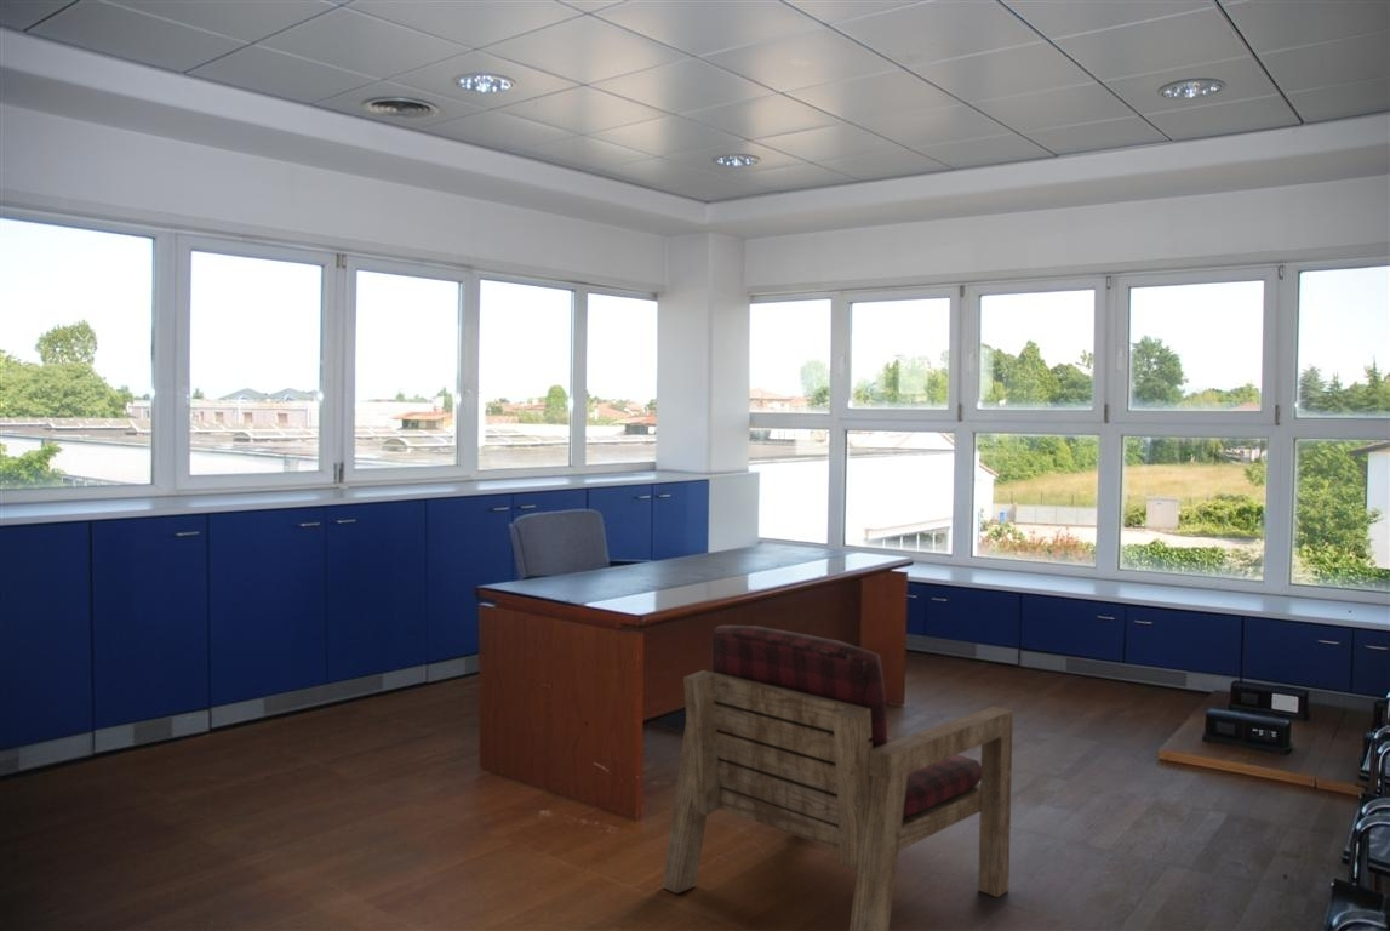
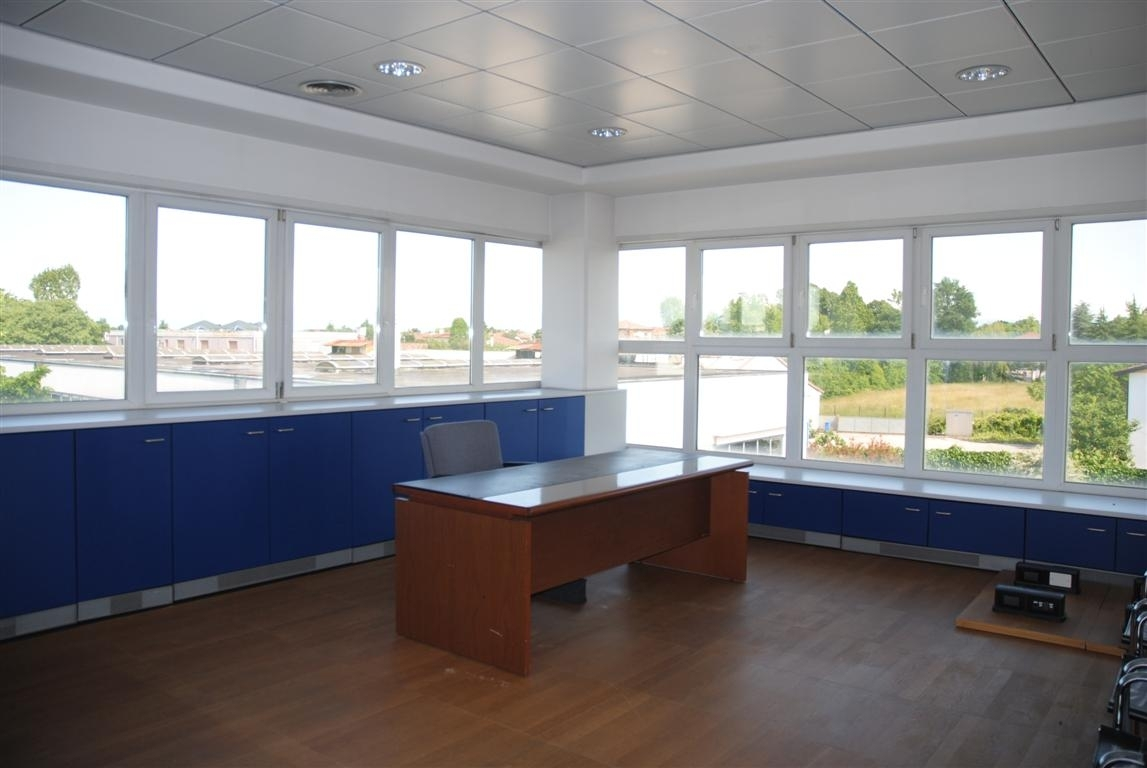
- armchair (837, 756)
